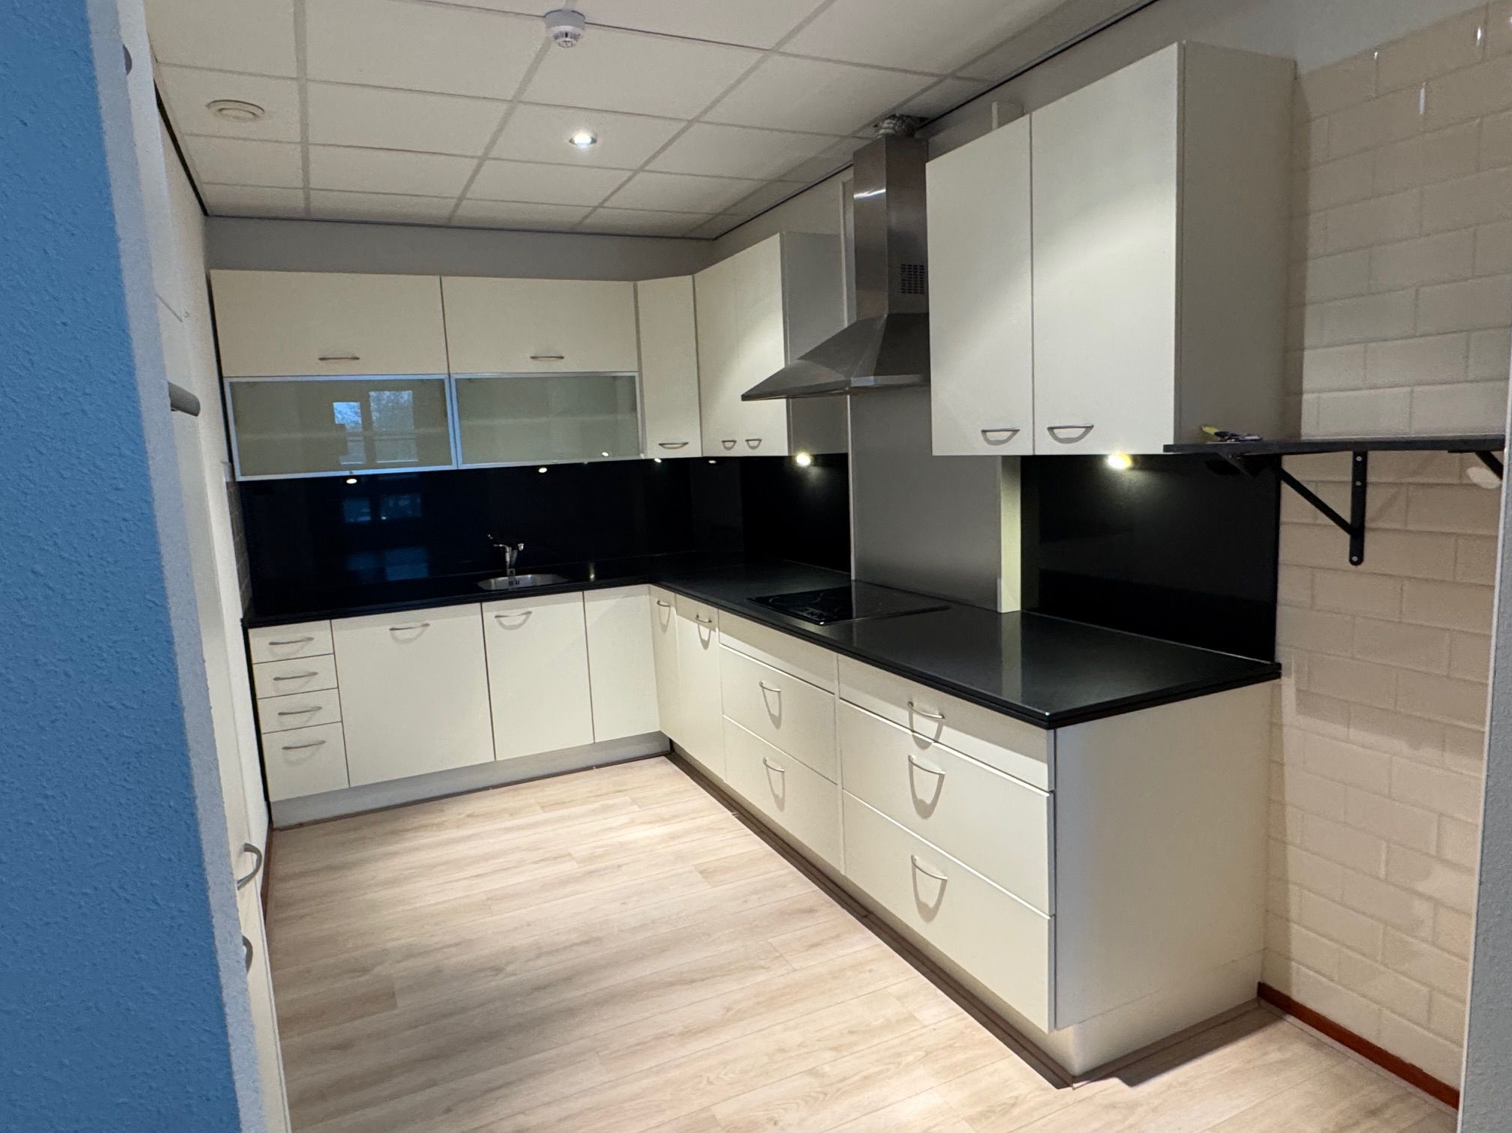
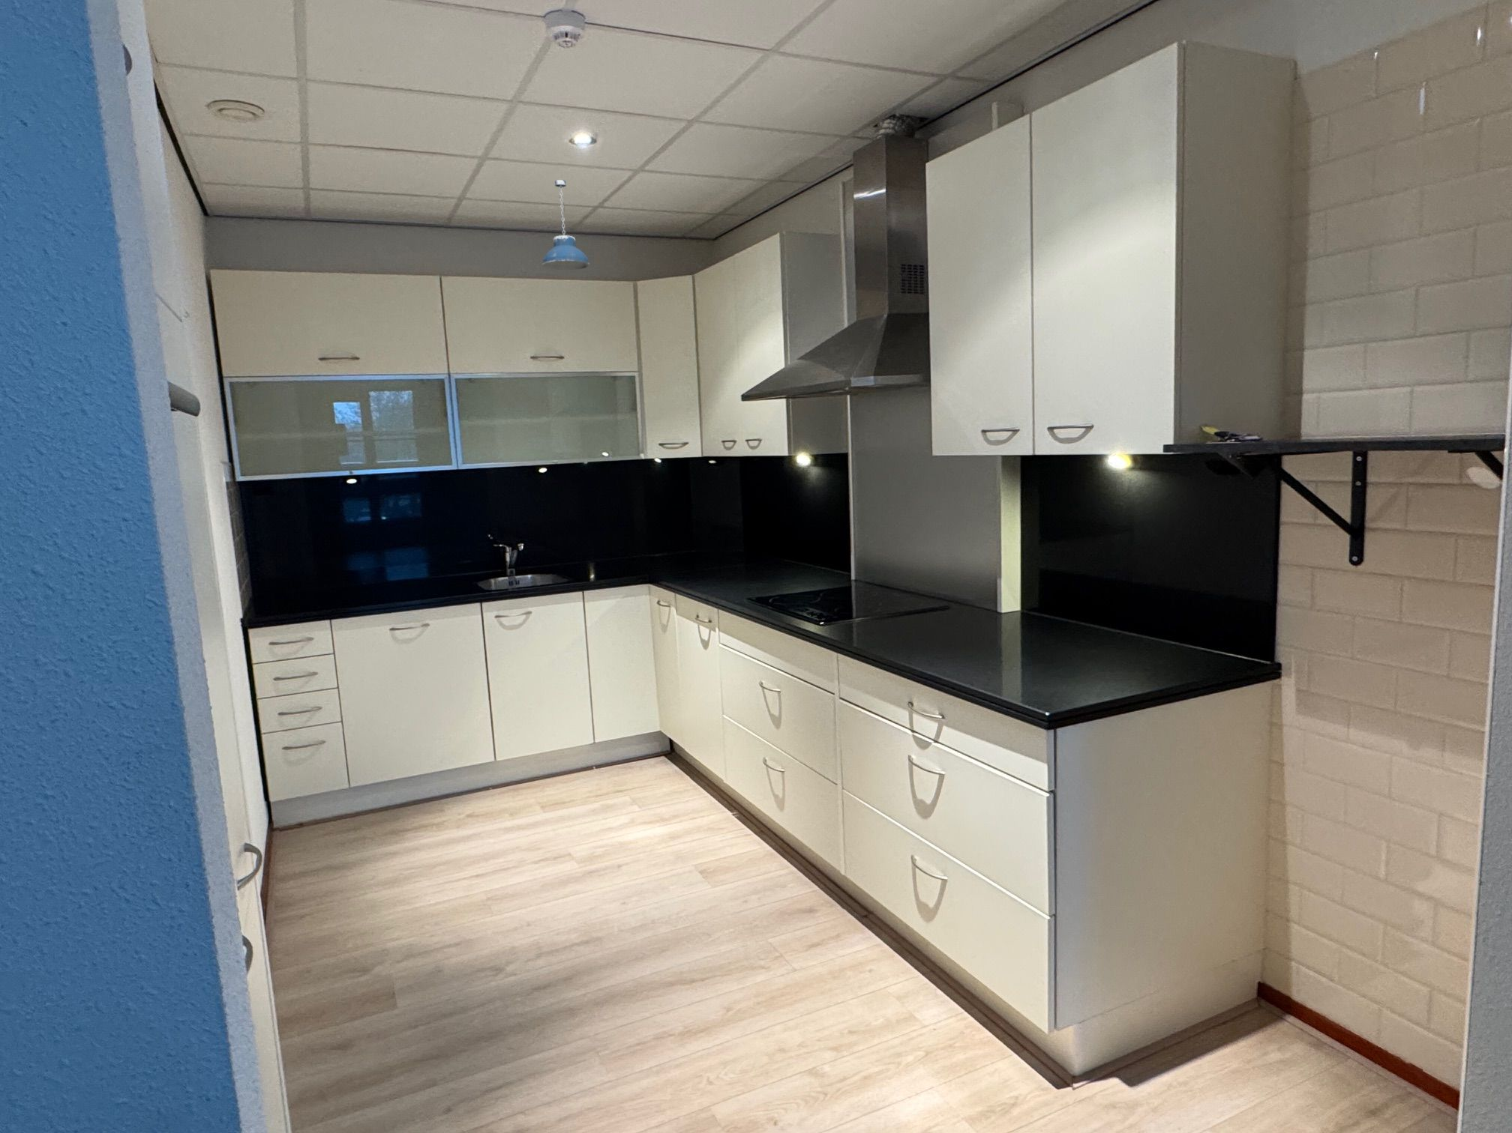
+ pendant light (563, 224)
